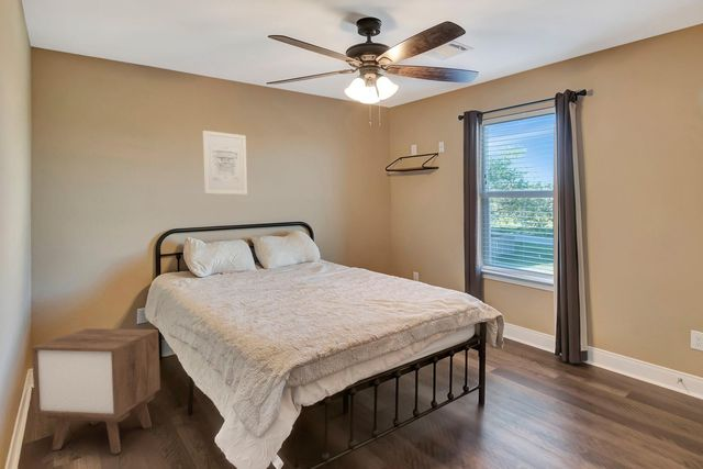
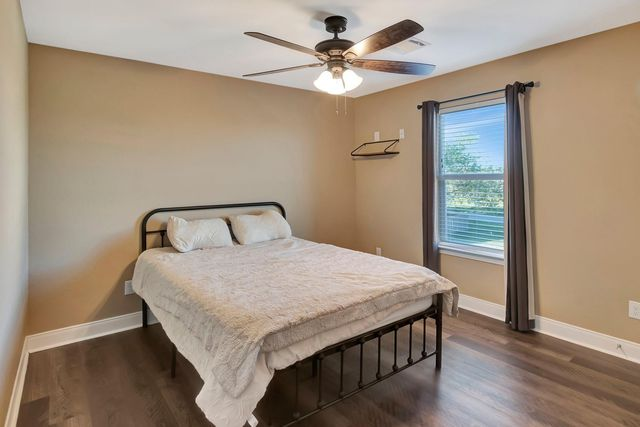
- wall art (225, 163)
- nightstand (102, 387)
